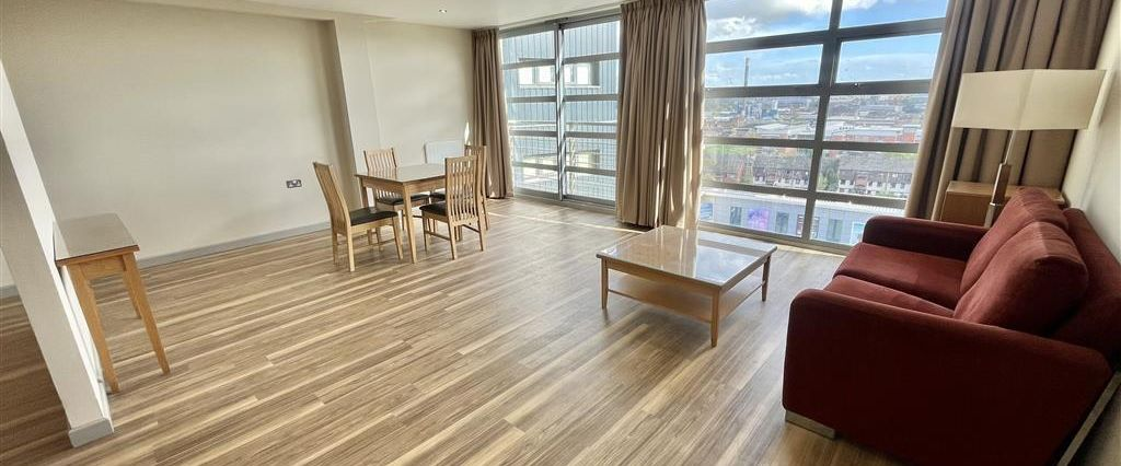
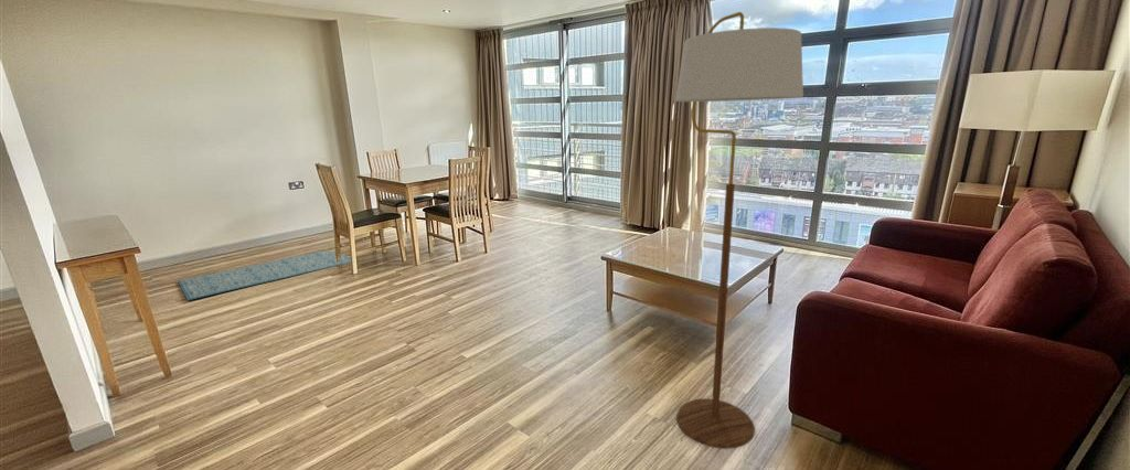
+ floor lamp (723, 238)
+ rug (271, 270)
